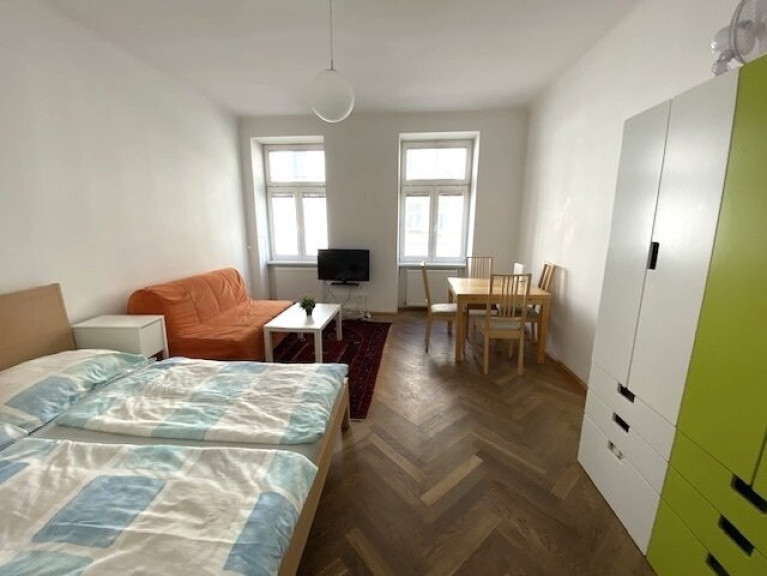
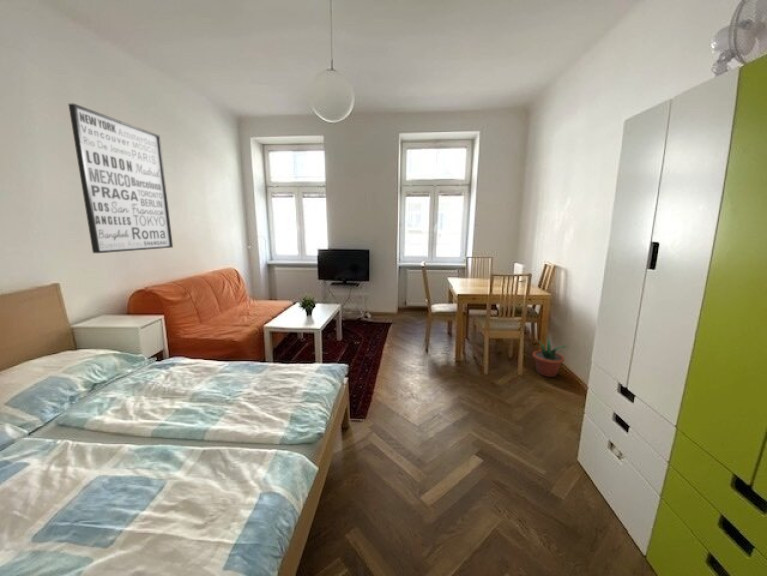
+ potted plant (550, 357)
+ wall art (129, 188)
